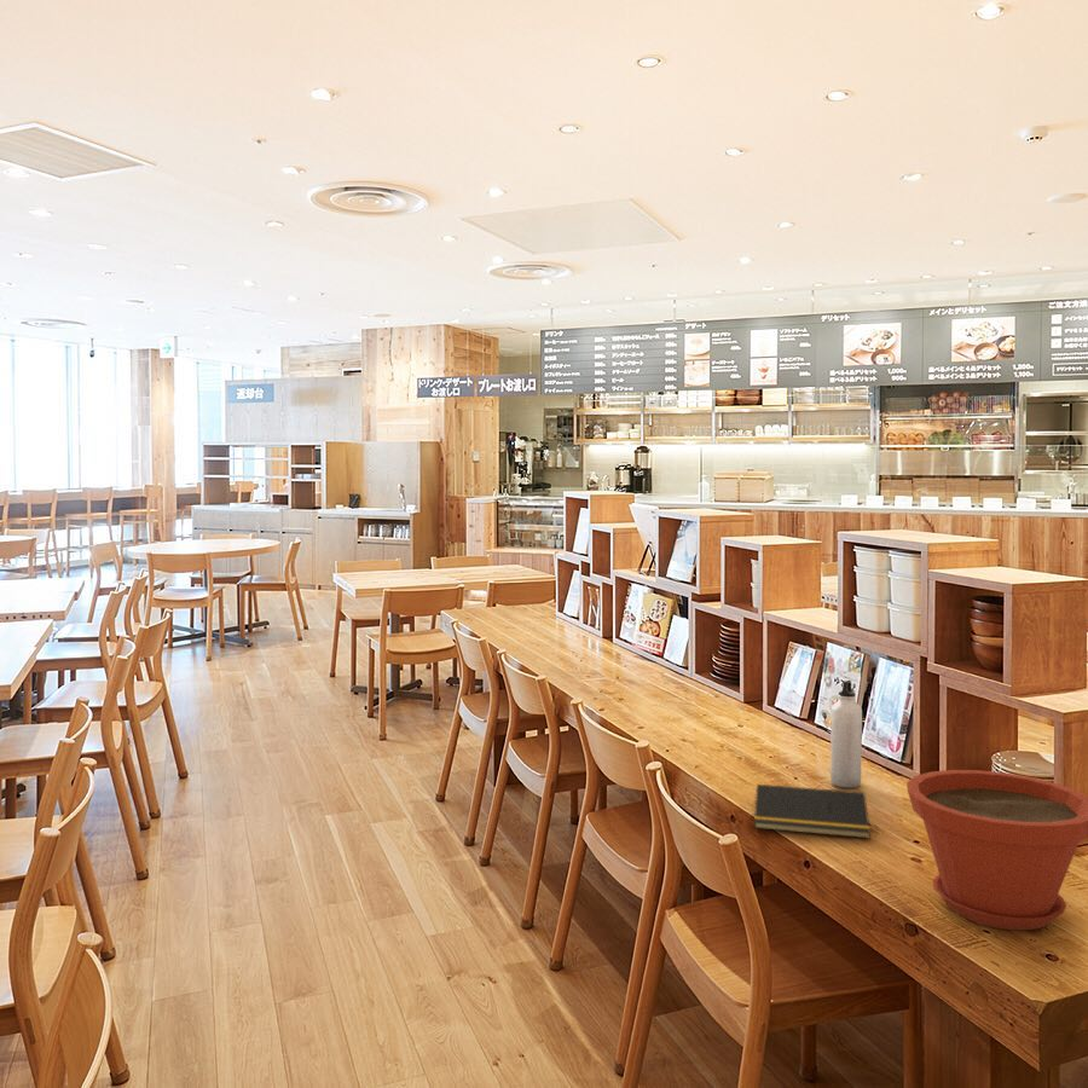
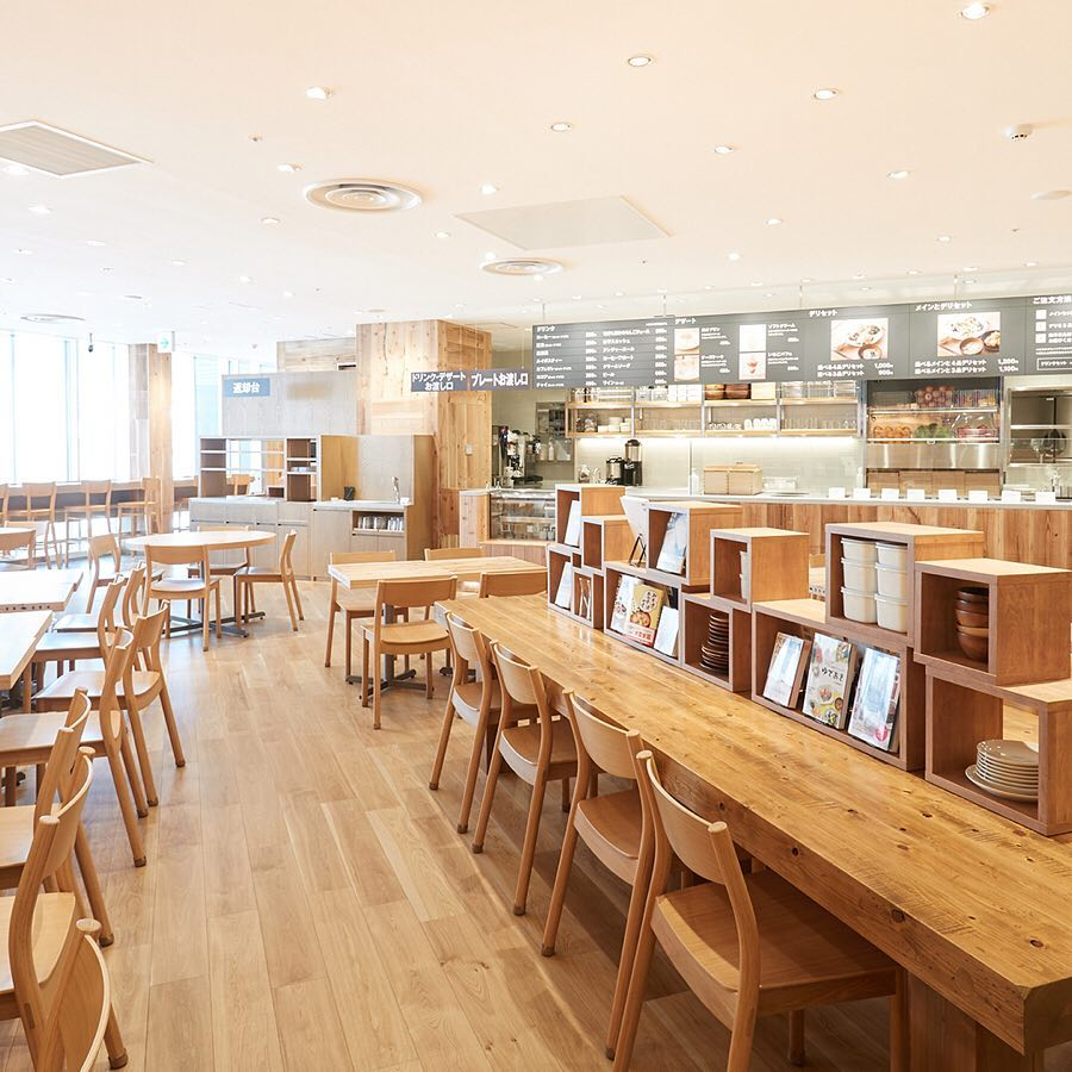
- water bottle (846, 731)
- plant pot (997, 851)
- notepad (810, 809)
